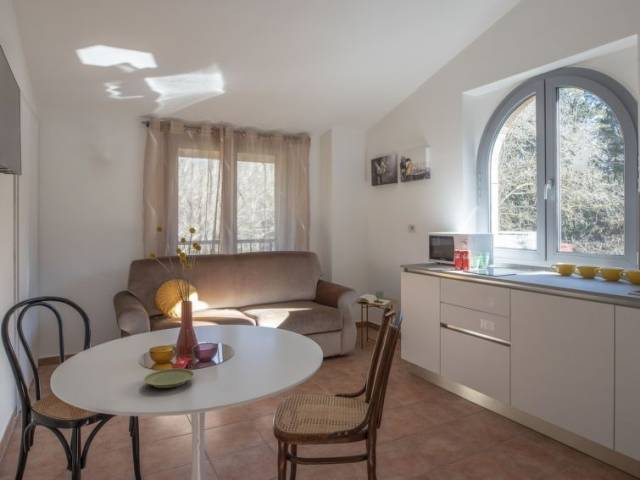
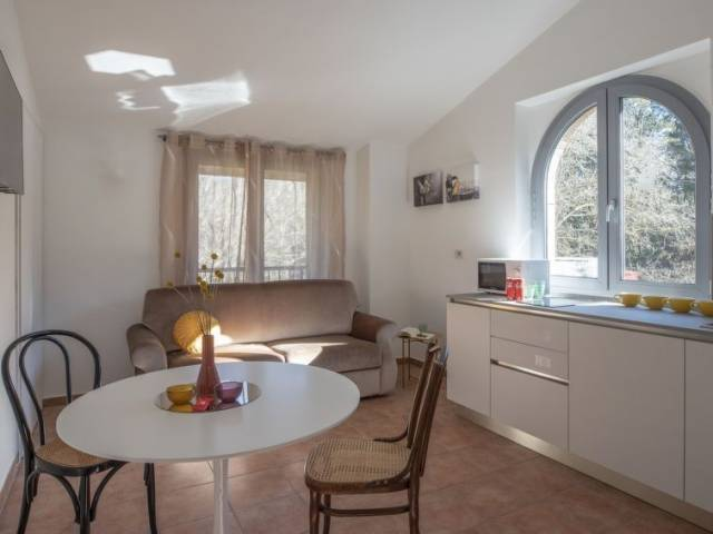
- plate (169, 379)
